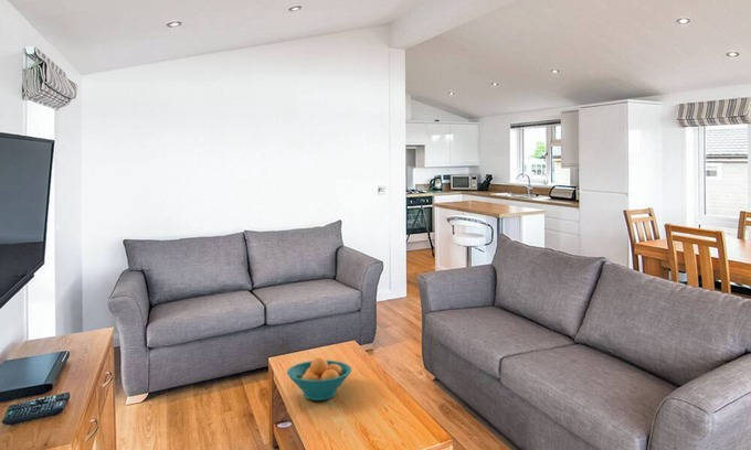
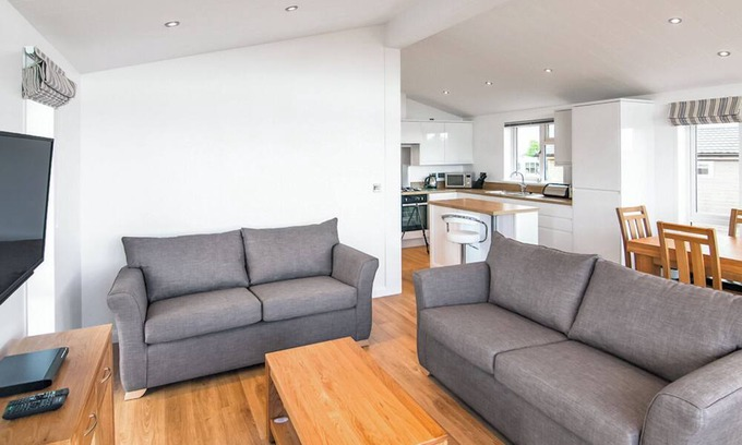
- fruit bowl (319, 376)
